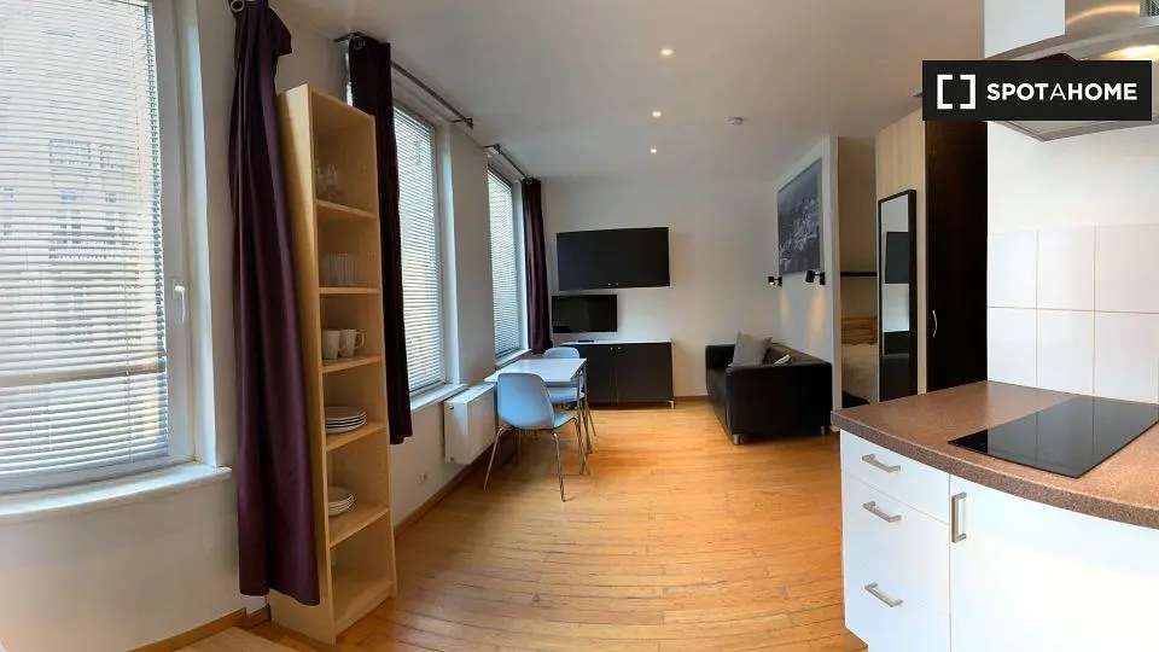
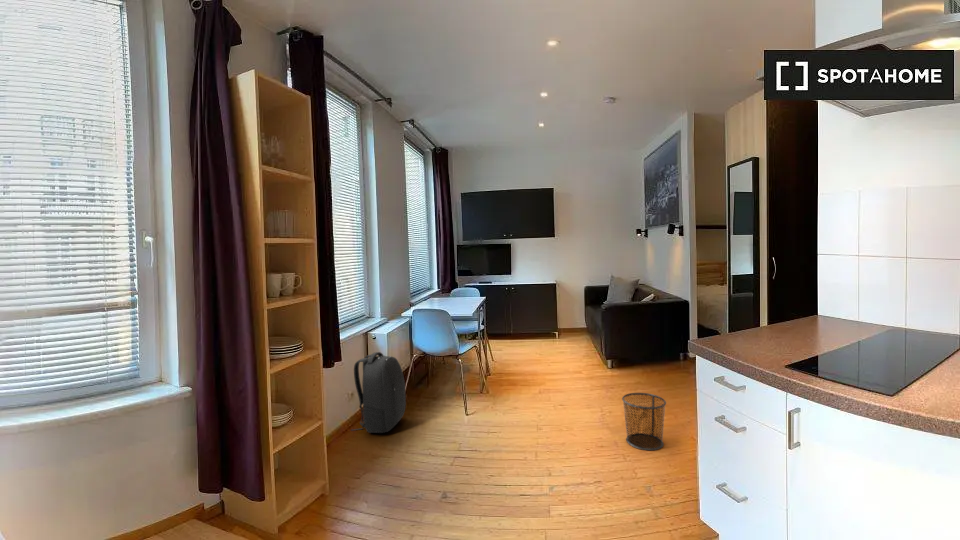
+ backpack (377, 389)
+ waste bin (644, 420)
